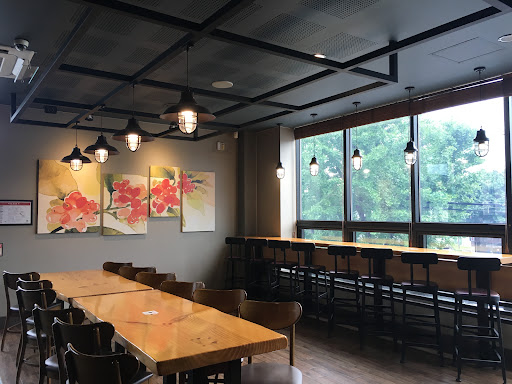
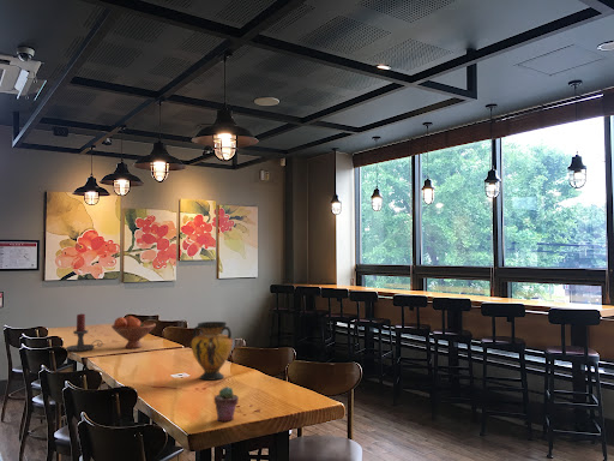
+ vase (211, 349)
+ candle holder (84, 330)
+ fruit bowl (133, 331)
+ potted succulent (225, 402)
